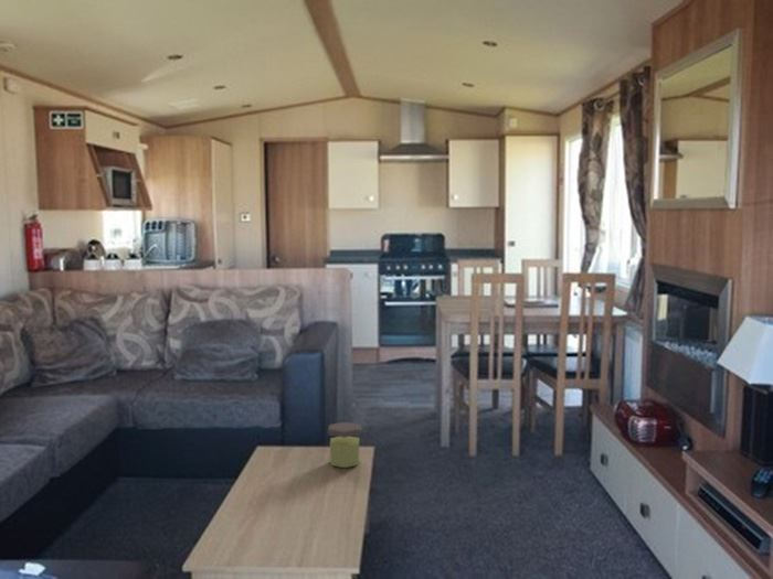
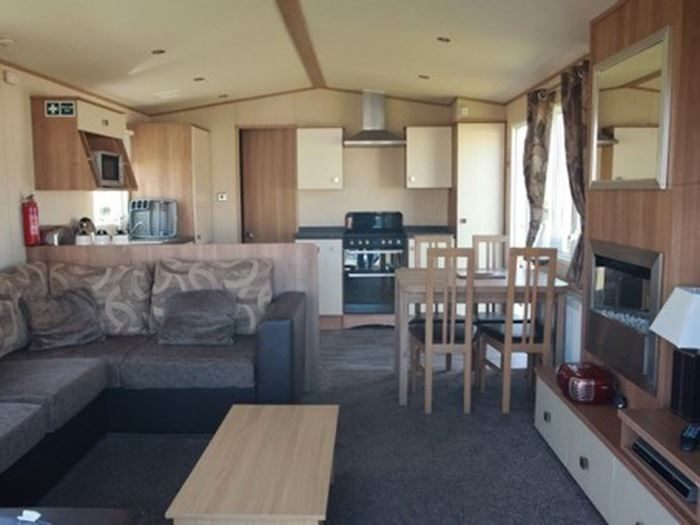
- jar (345, 444)
